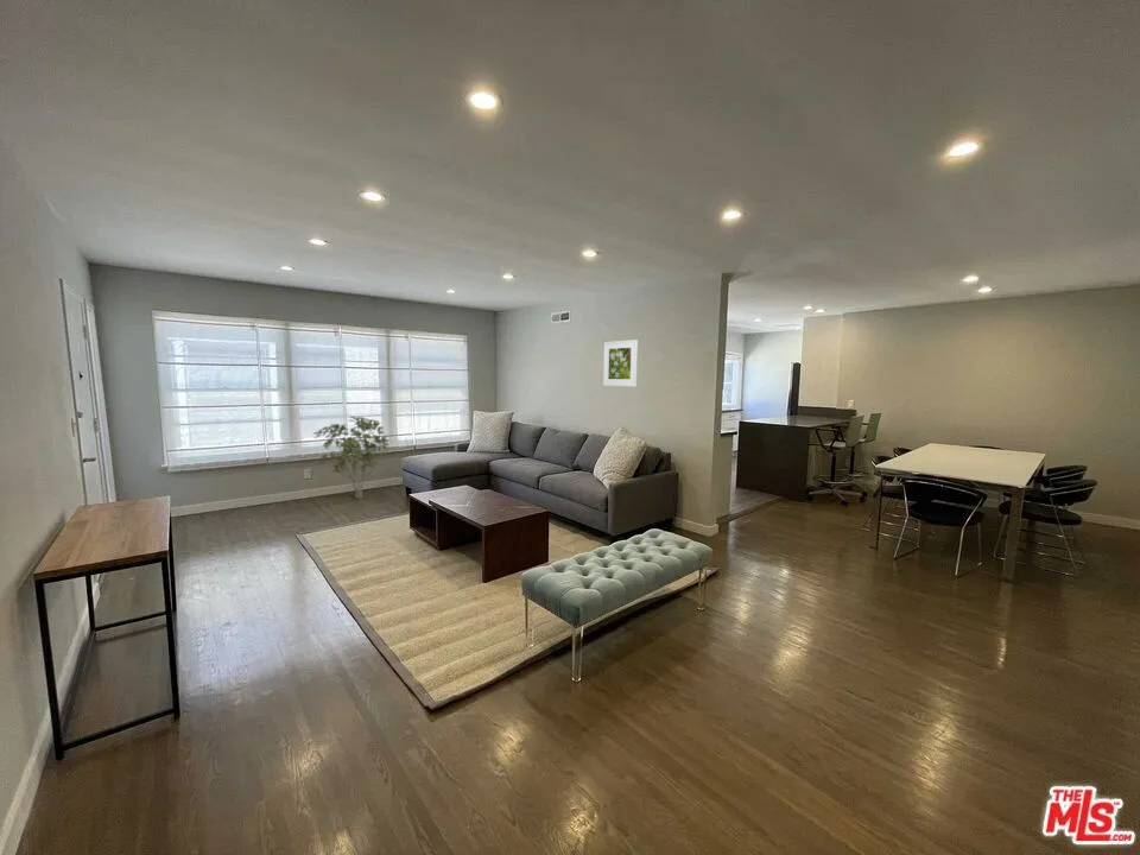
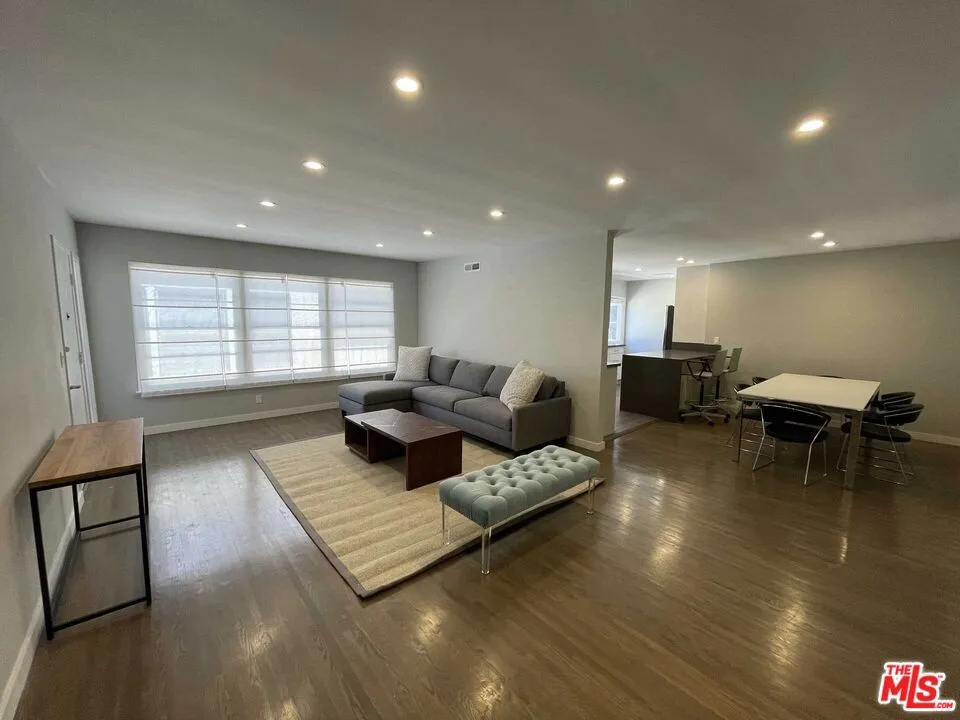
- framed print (619, 363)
- shrub (357, 457)
